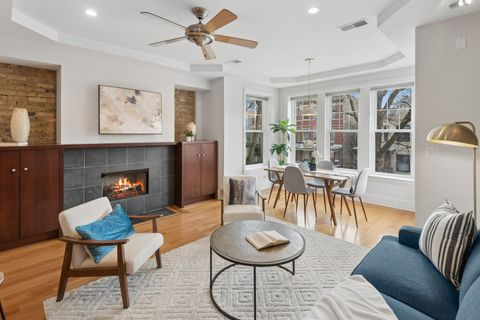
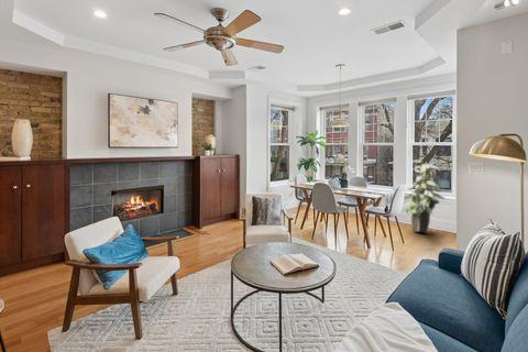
+ indoor plant (420, 196)
